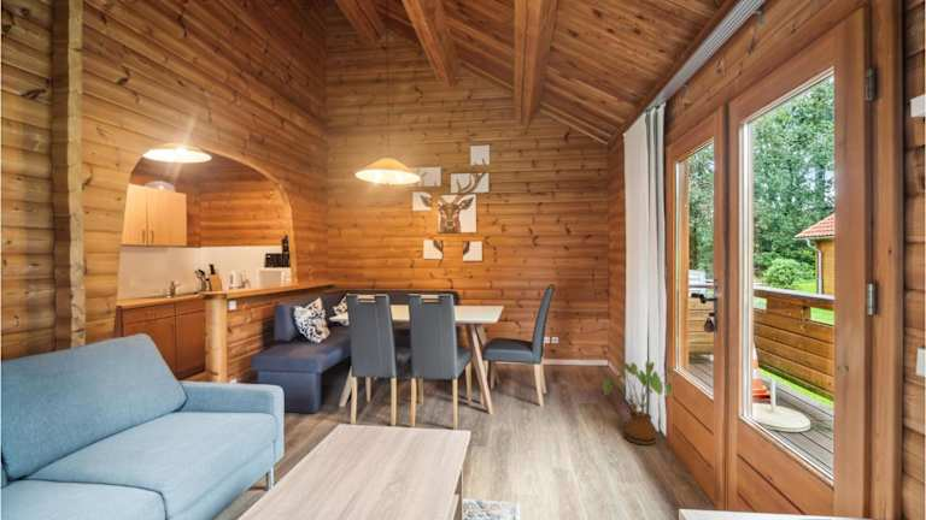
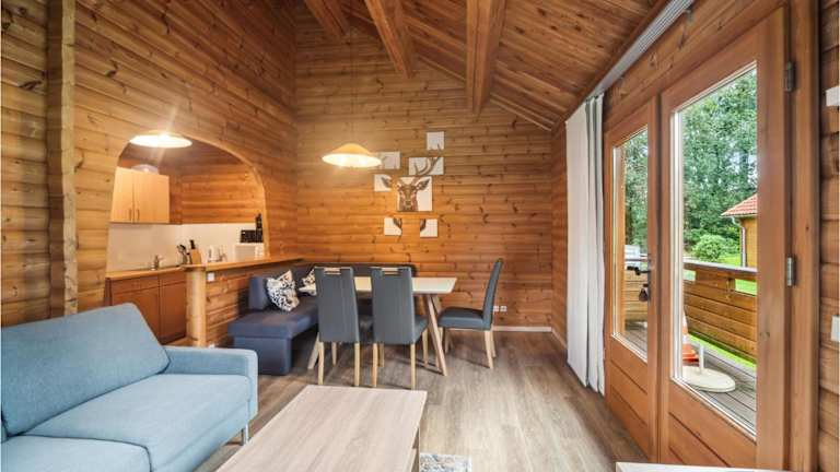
- house plant (638, 401)
